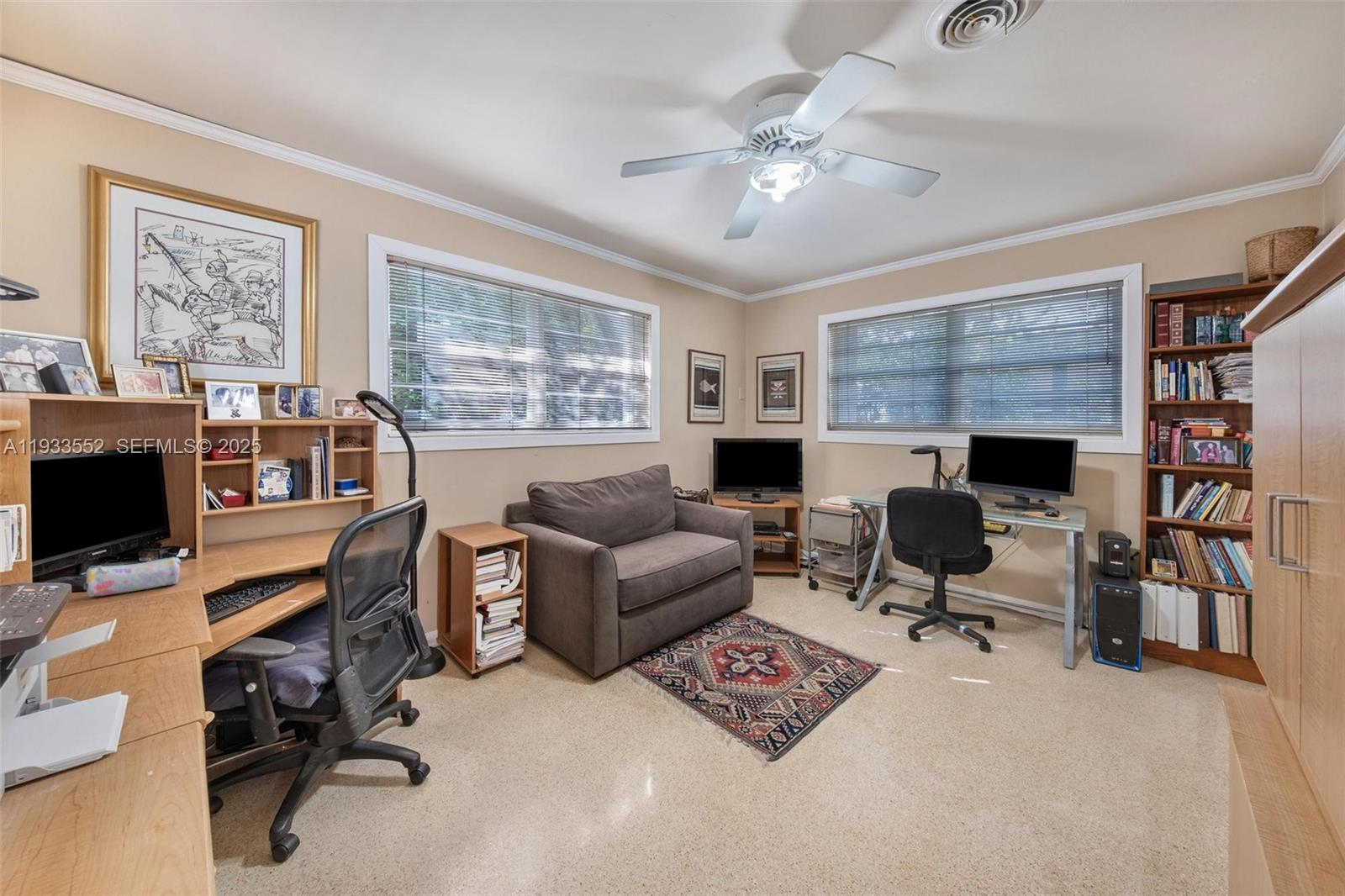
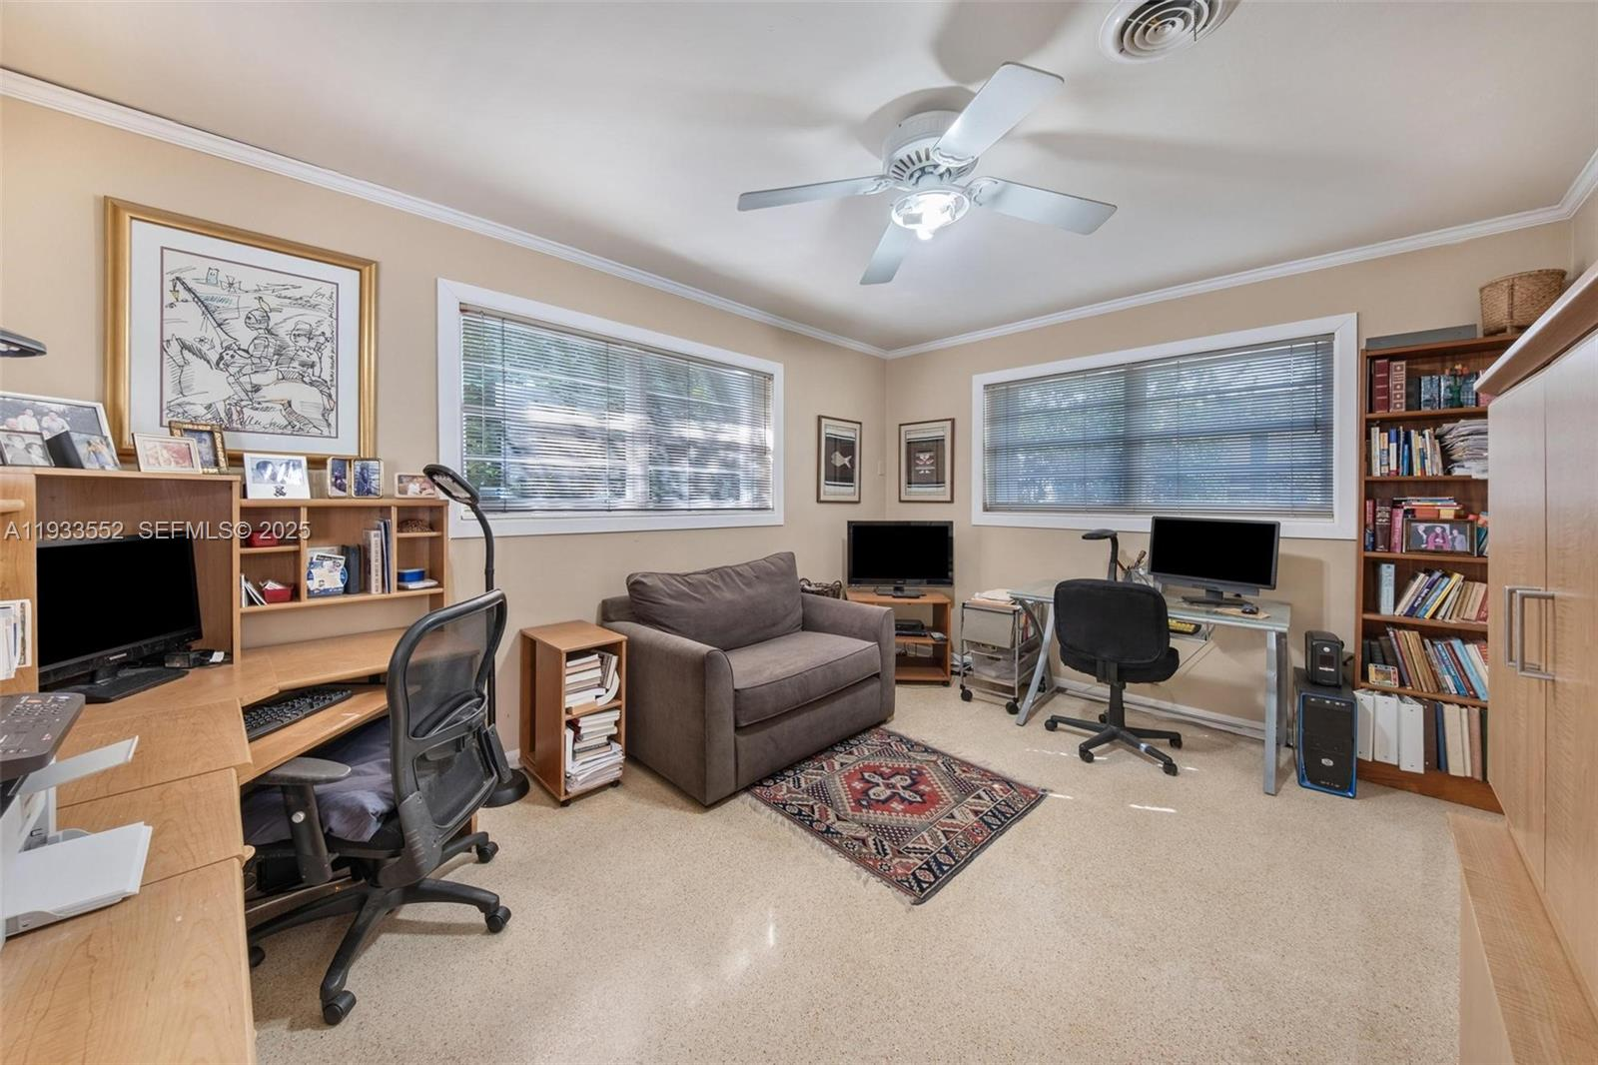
- pencil case (134, 575)
